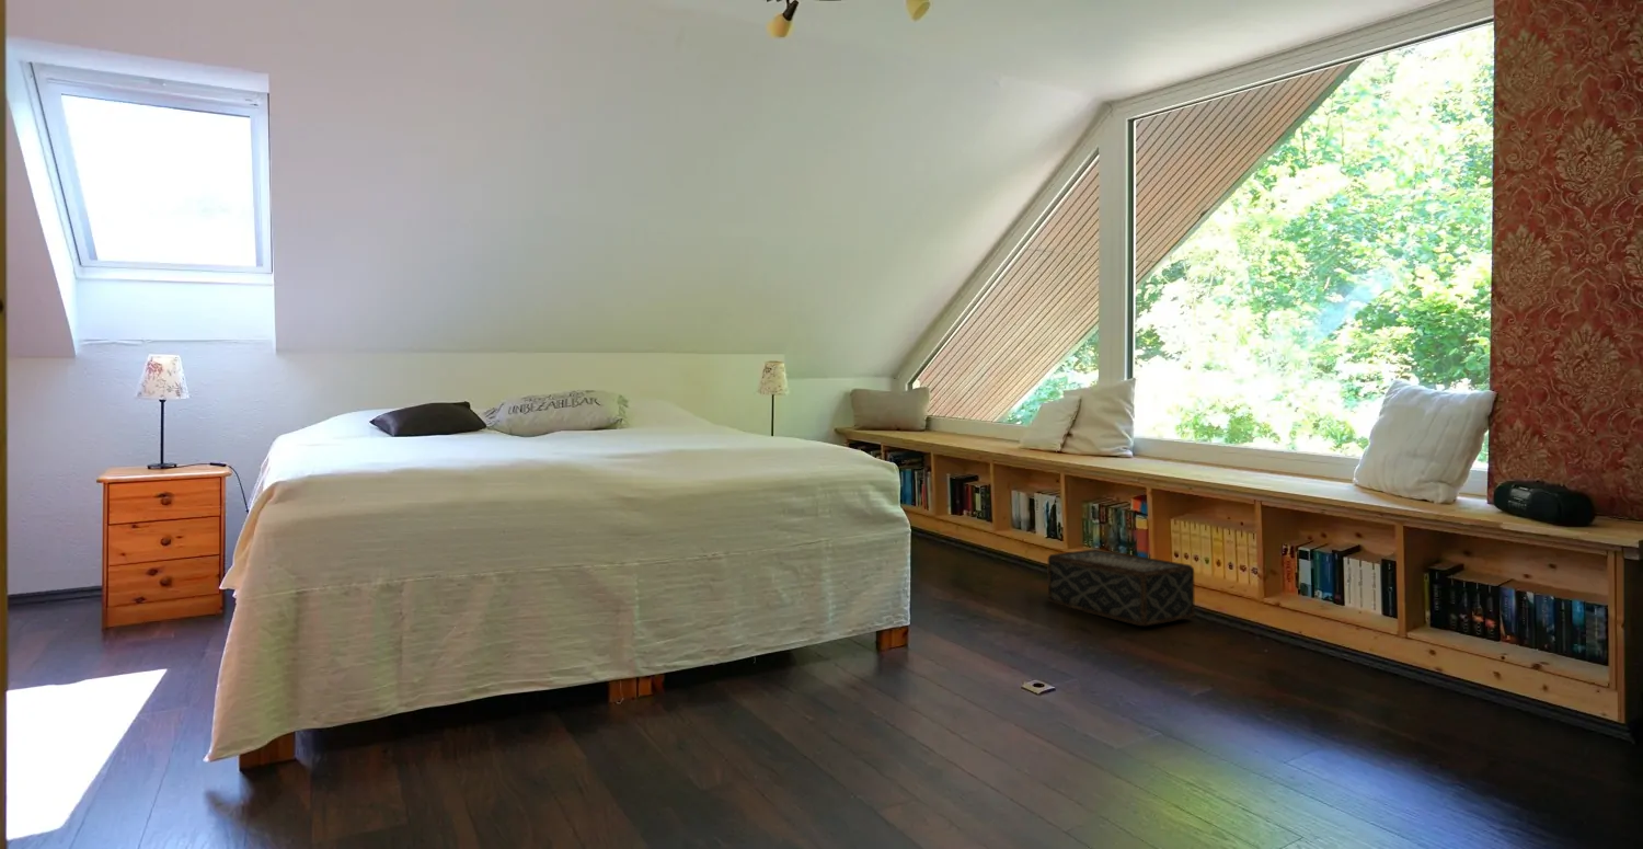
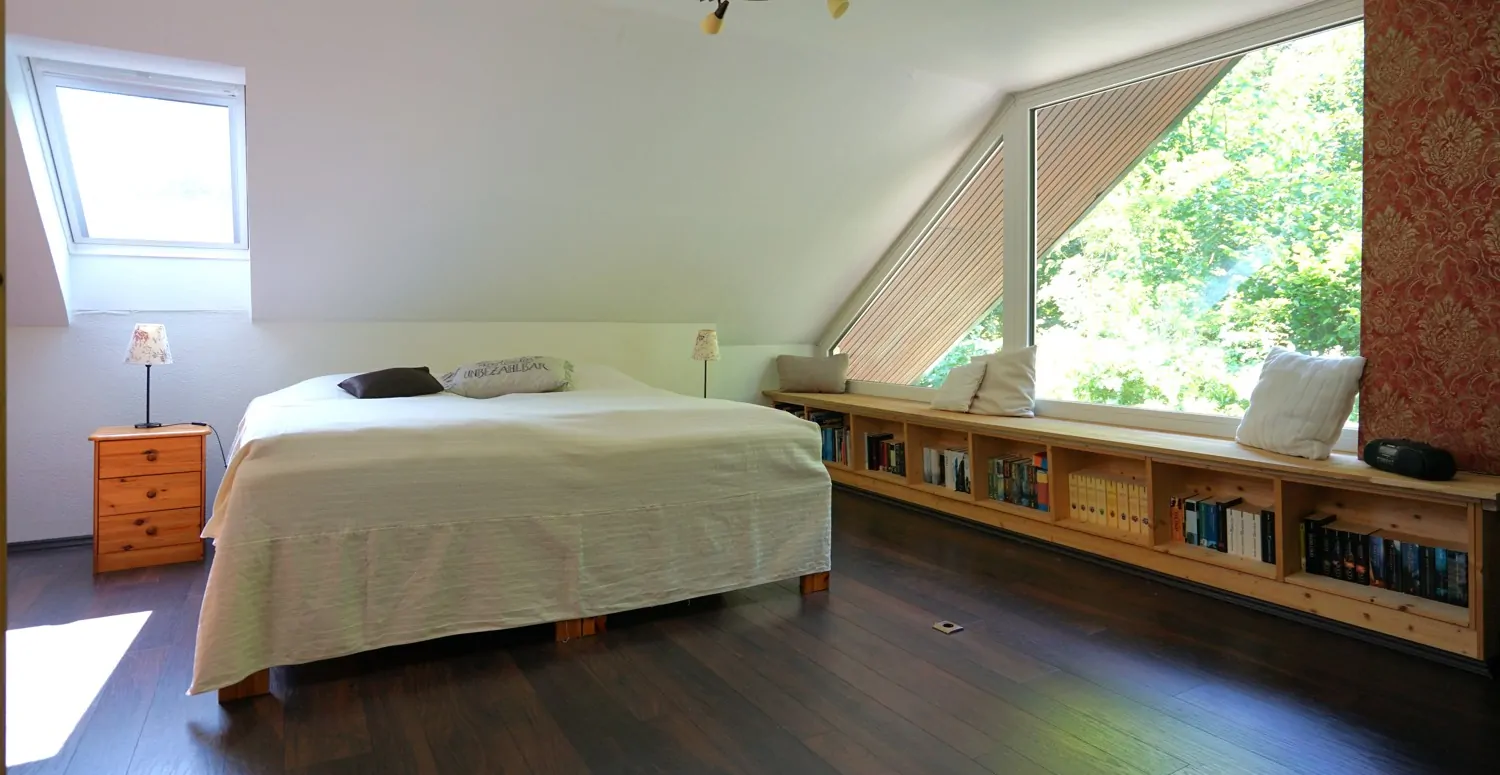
- woven basket (1117, 584)
